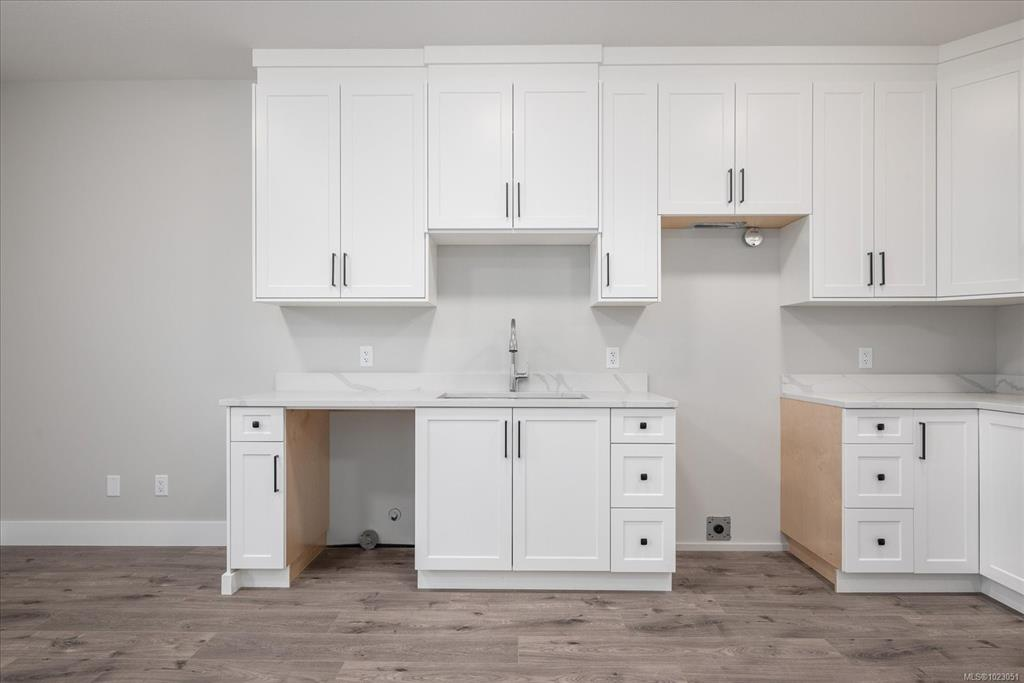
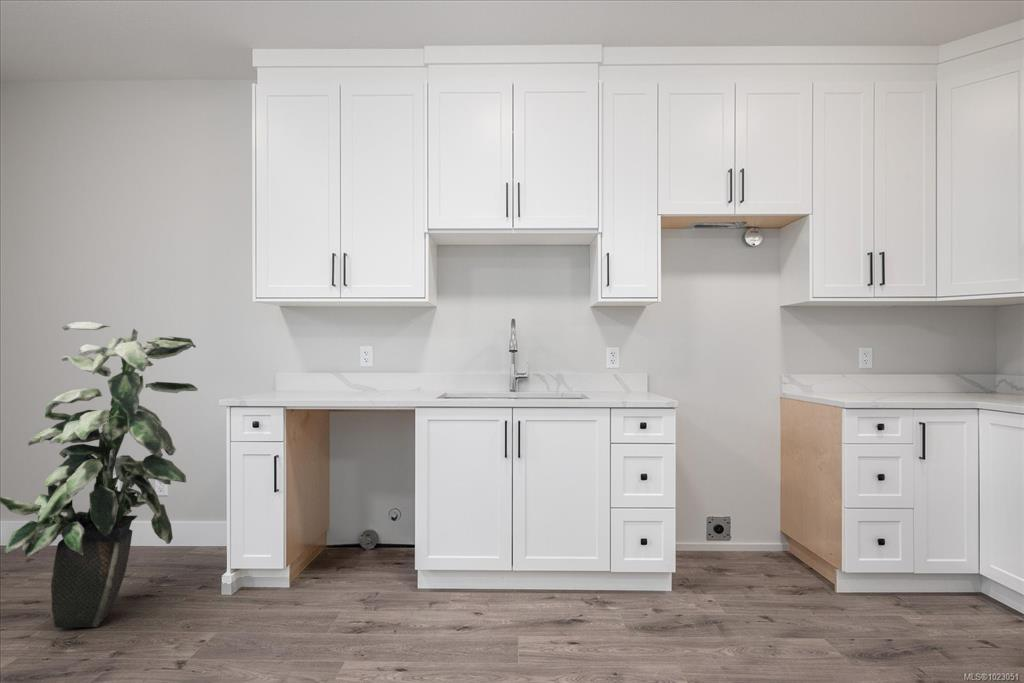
+ indoor plant (105, 468)
